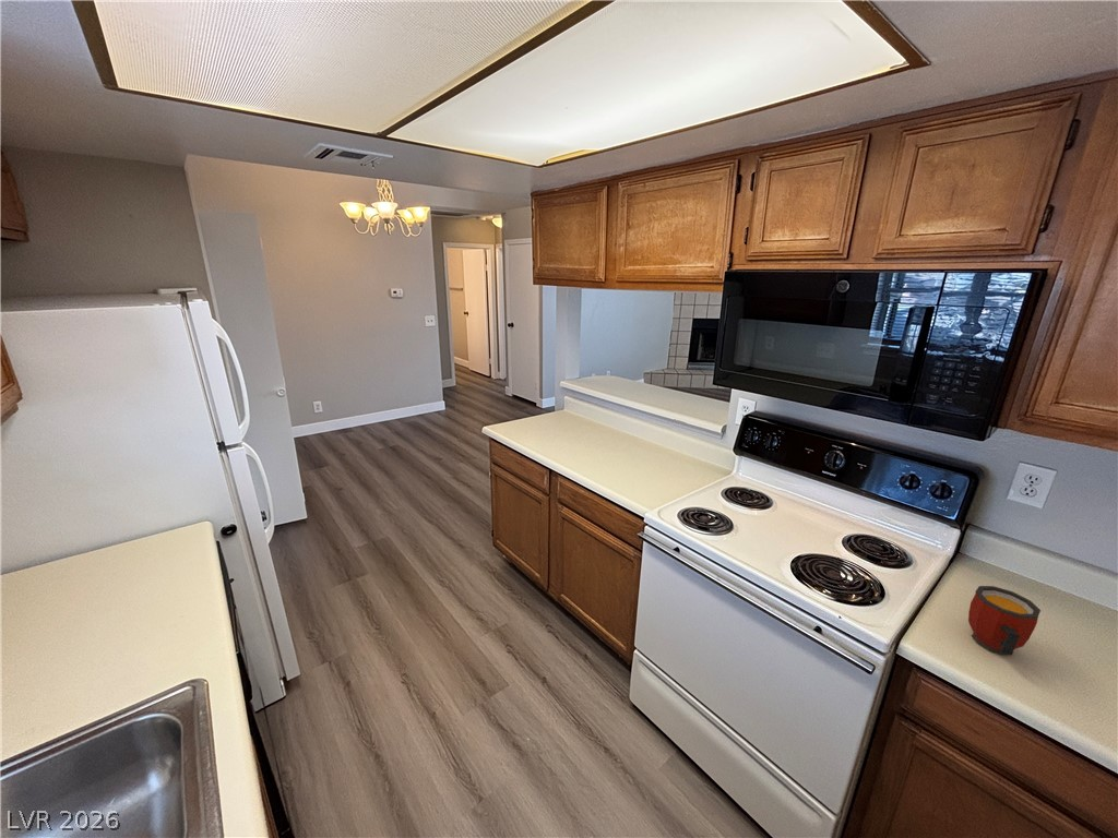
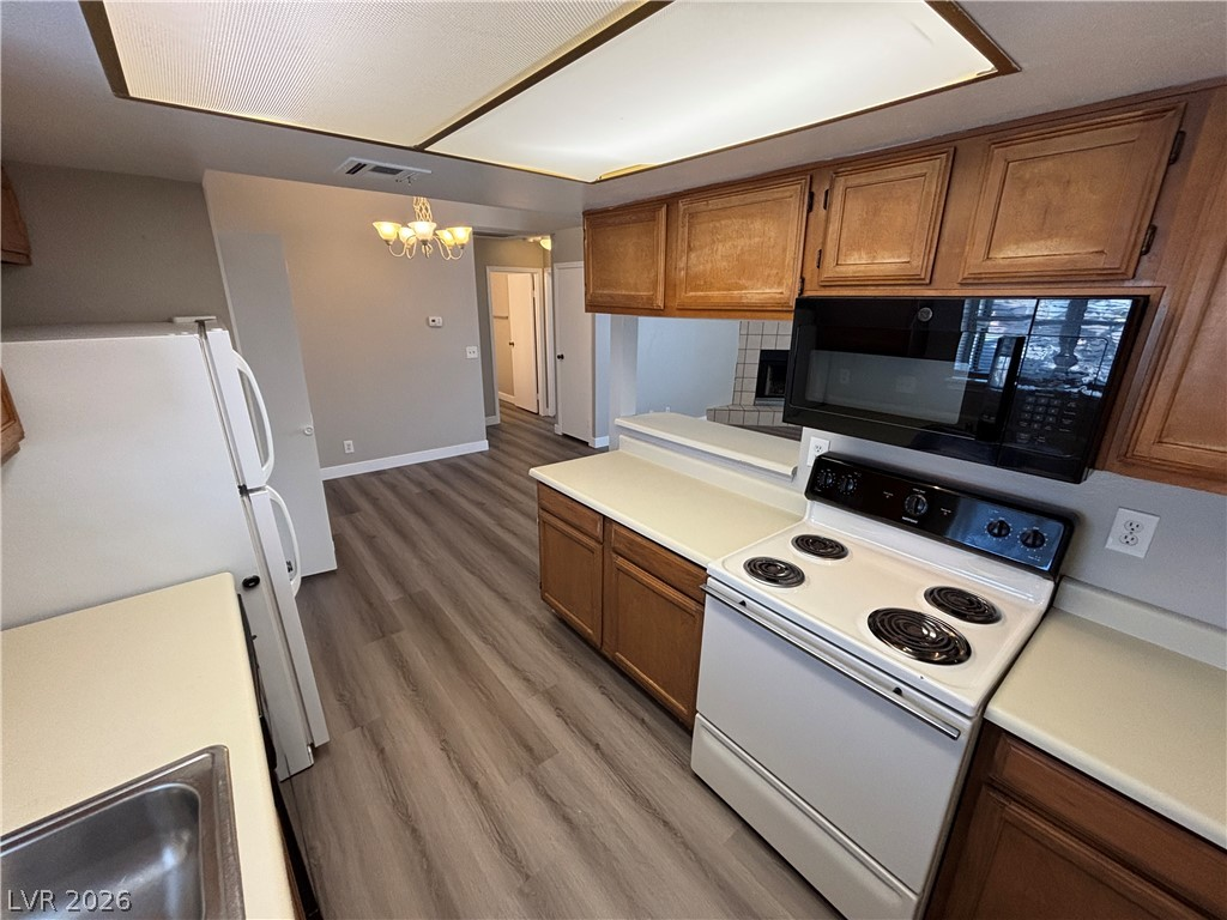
- mug (997, 624)
